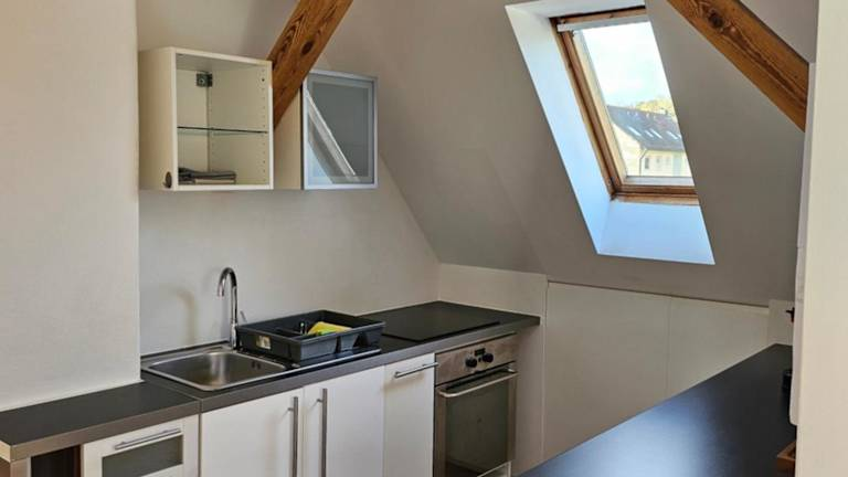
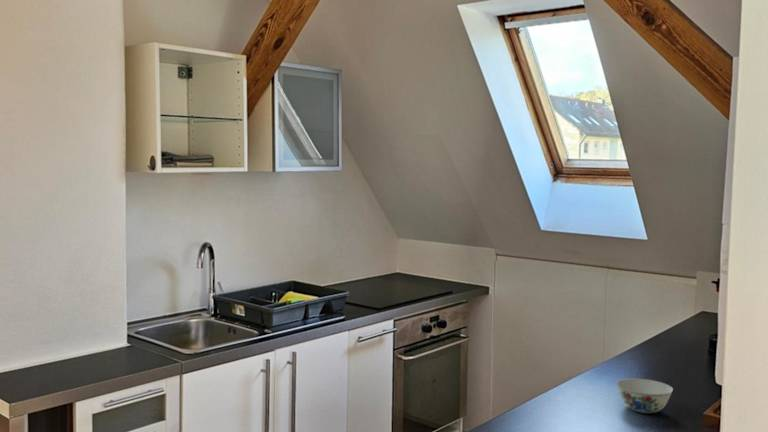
+ chinaware (643, 397)
